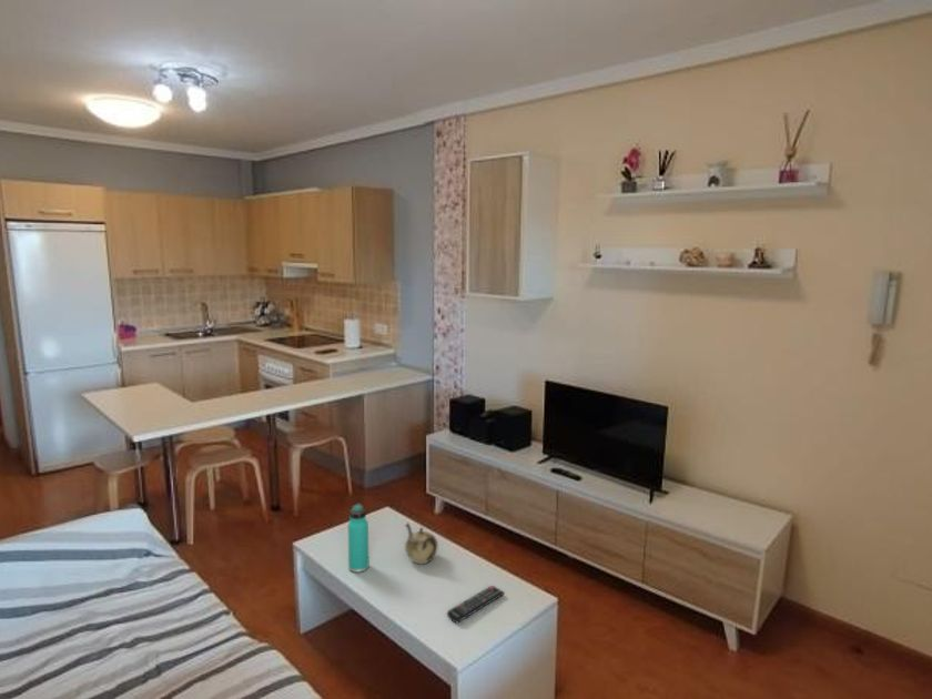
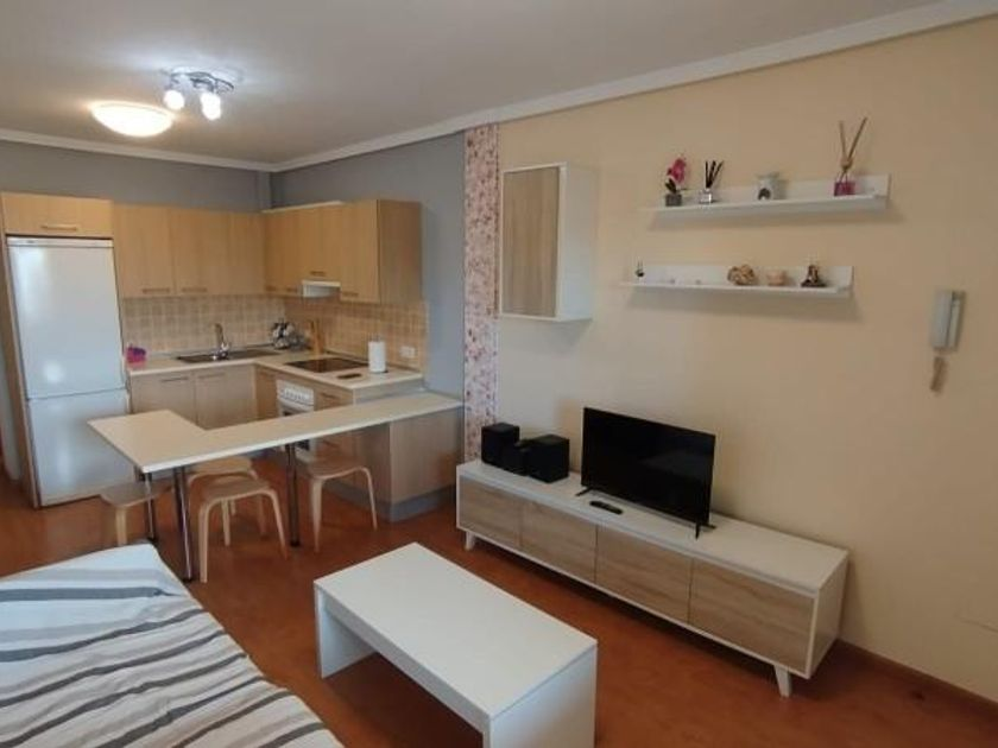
- teapot (419, 541)
- remote control (476, 604)
- thermos bottle (357, 536)
